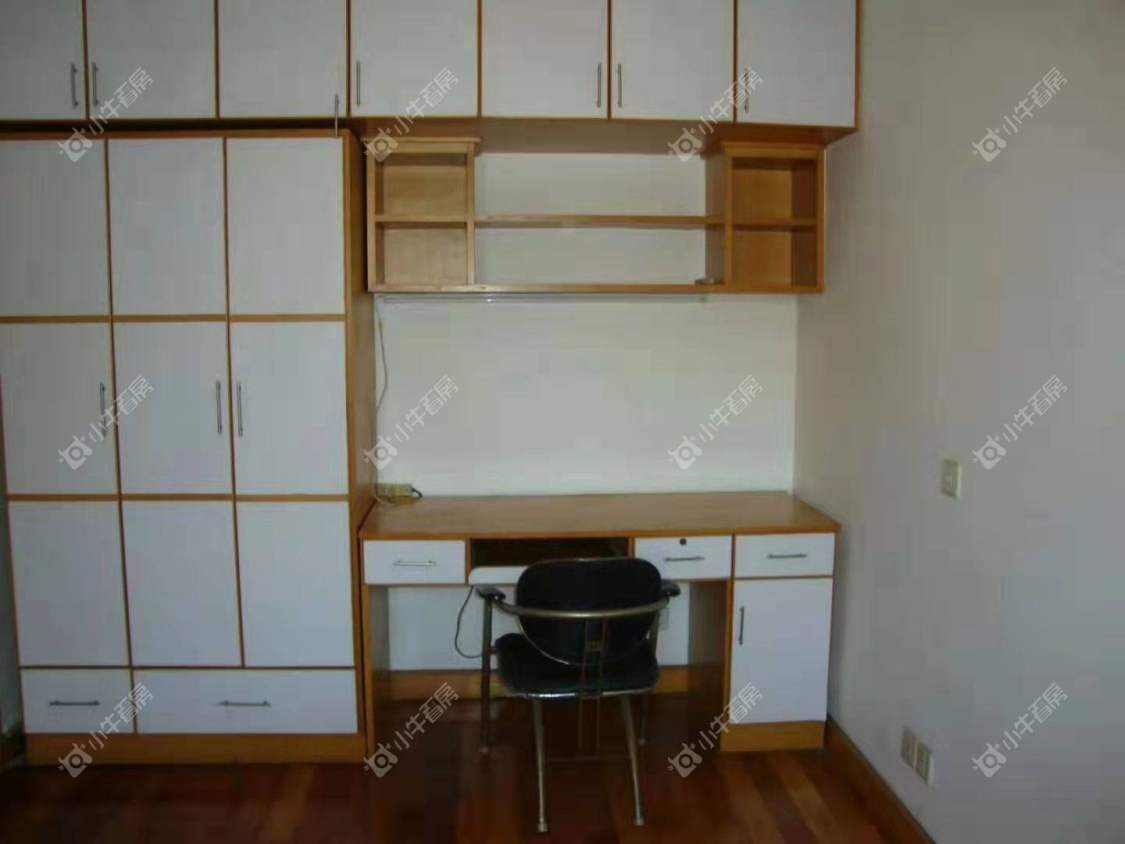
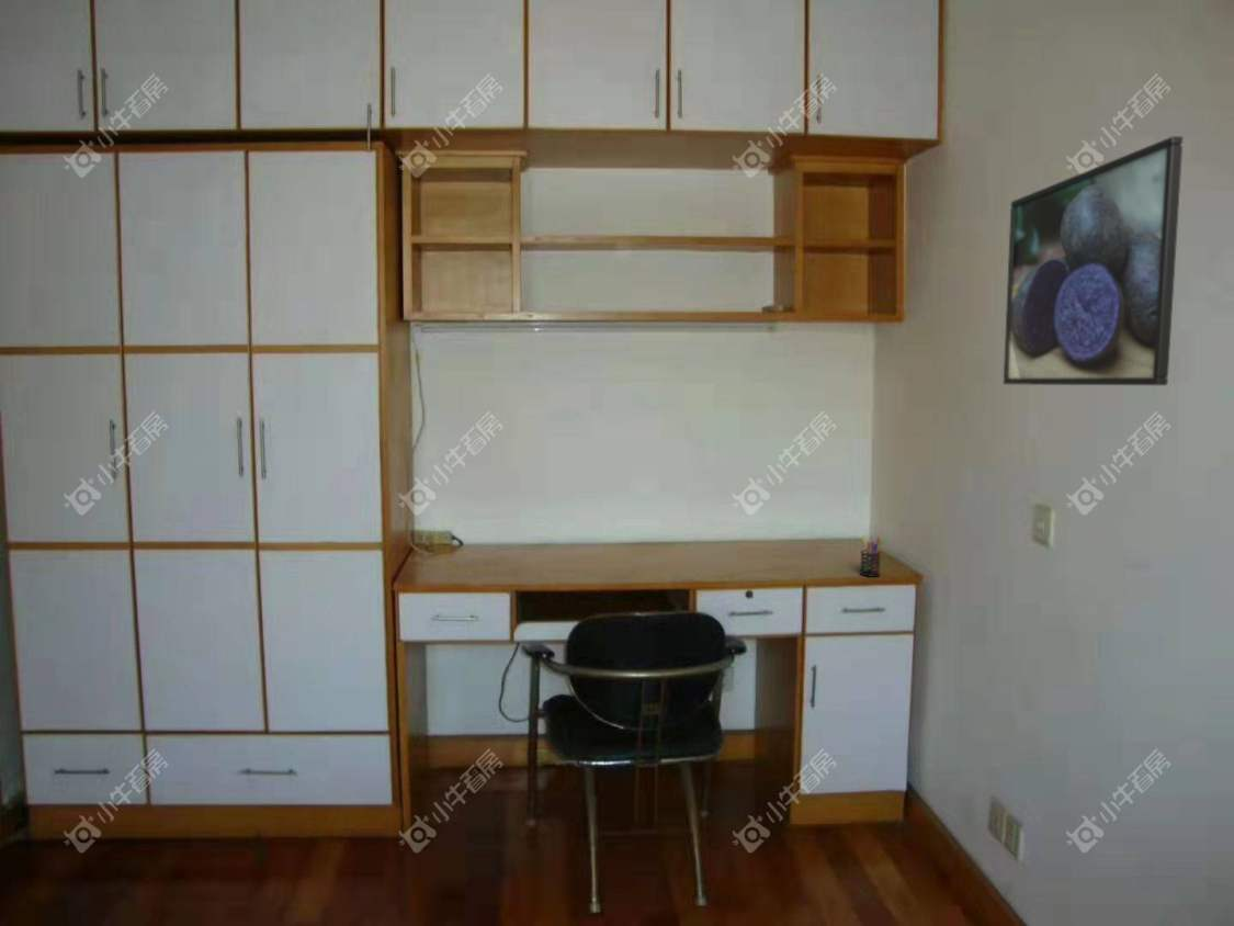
+ pen holder (872, 554)
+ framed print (1078, 280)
